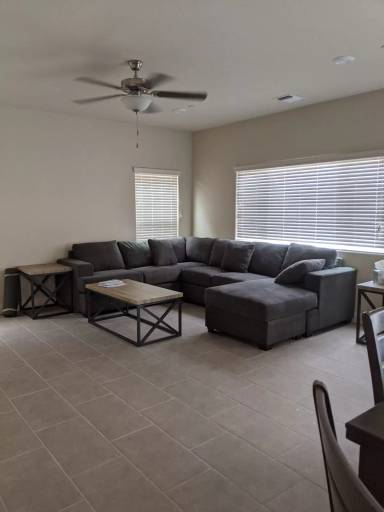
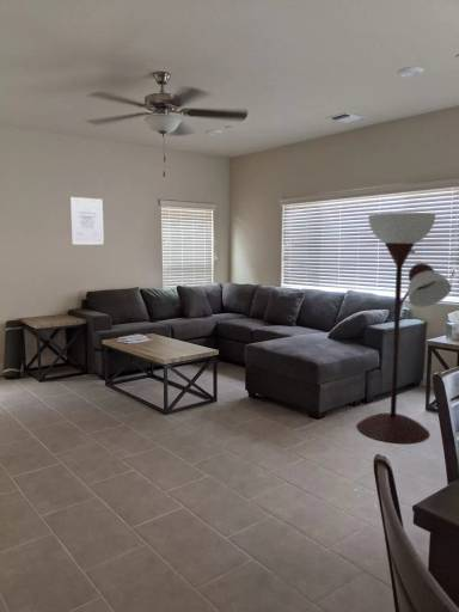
+ wall art (87, 221)
+ floor lamp (398, 326)
